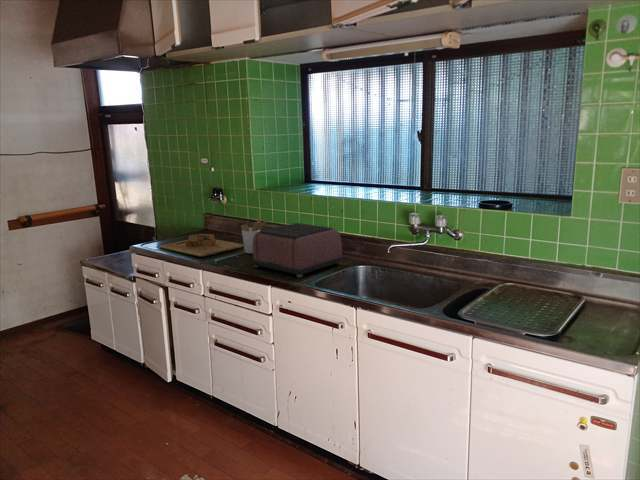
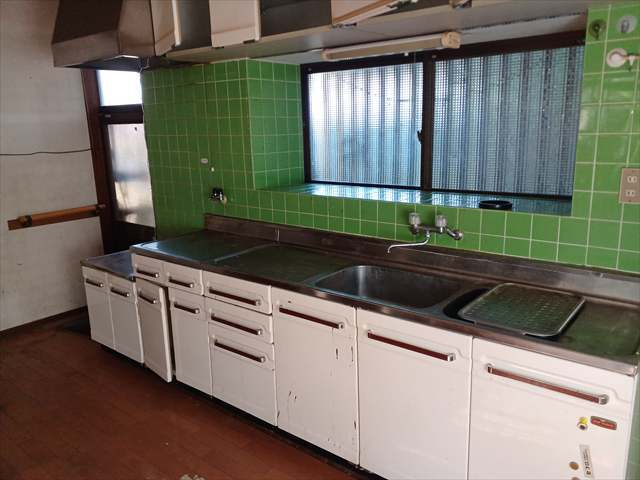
- toaster (294, 246)
- cutting board (200, 240)
- utensil holder (253, 235)
